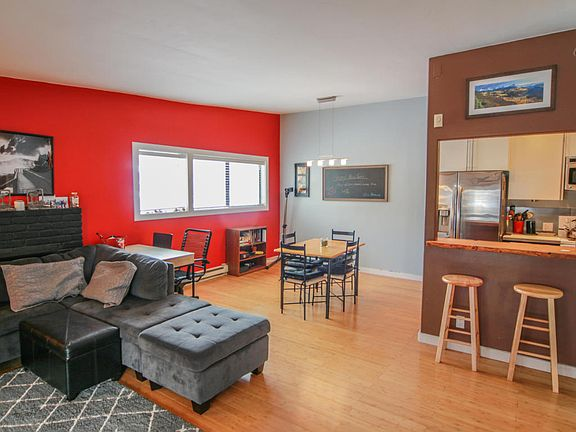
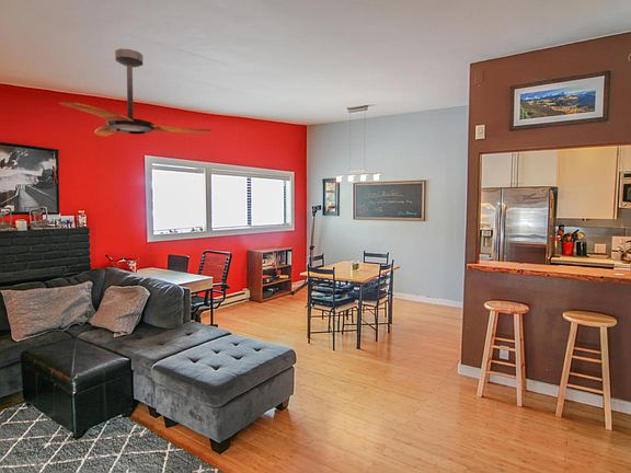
+ ceiling fan (131, 95)
